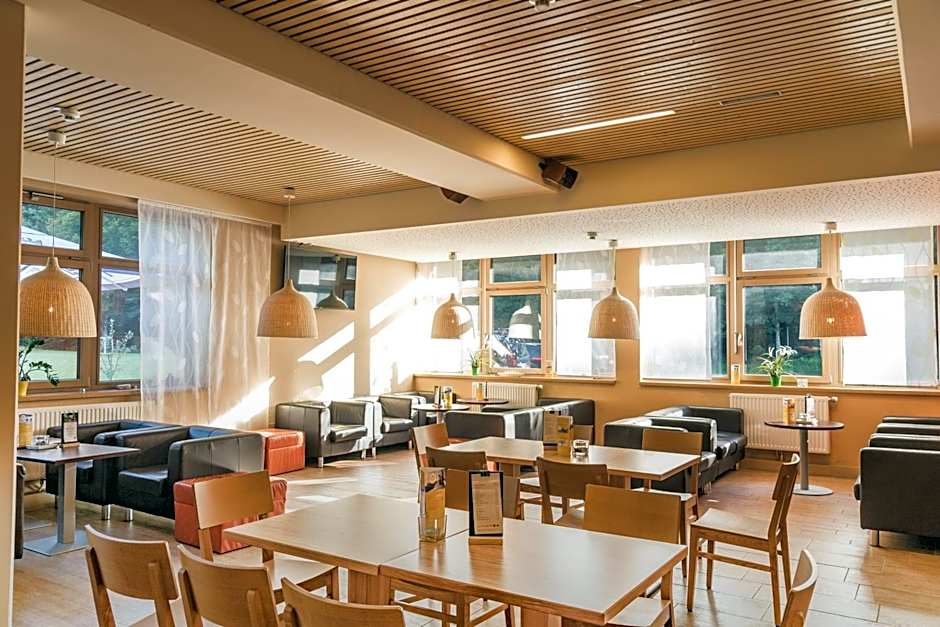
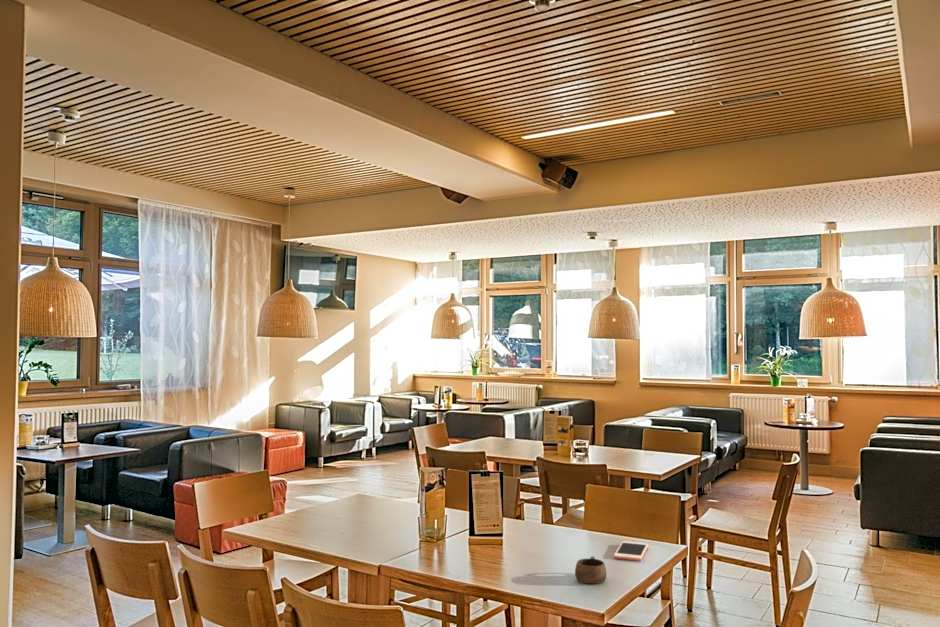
+ cell phone (631, 550)
+ cup (592, 569)
